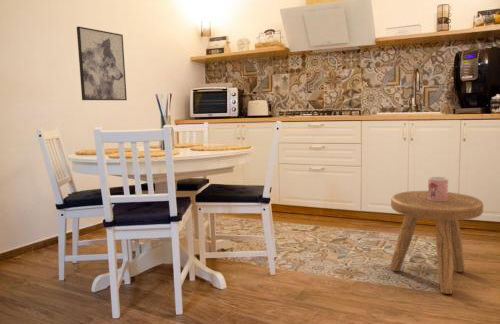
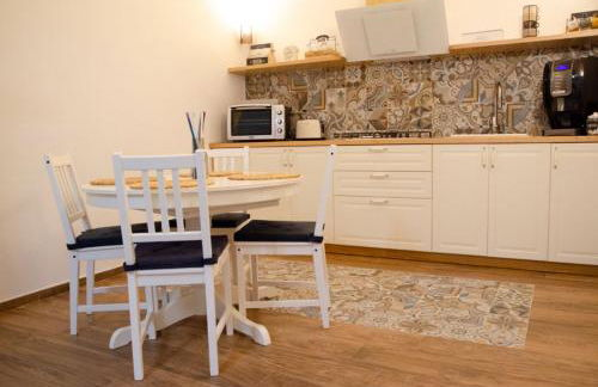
- mug (437, 187)
- wall art (103, 65)
- stool (436, 238)
